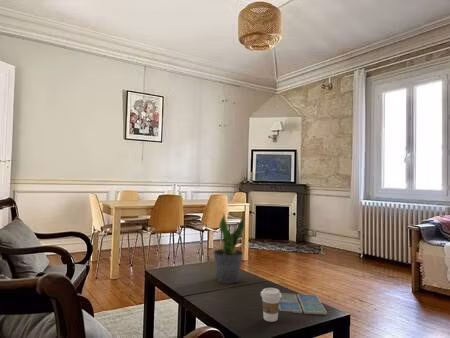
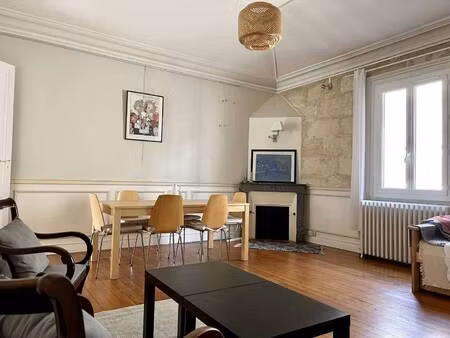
- drink coaster (300, 303)
- coffee cup (270, 304)
- potted plant (228, 245)
